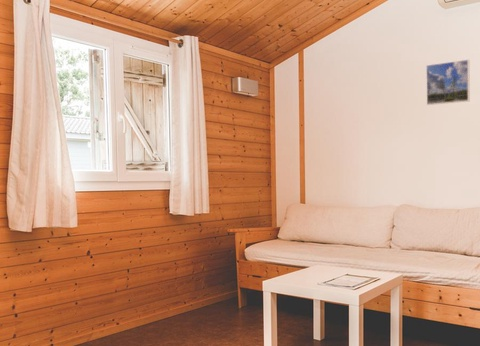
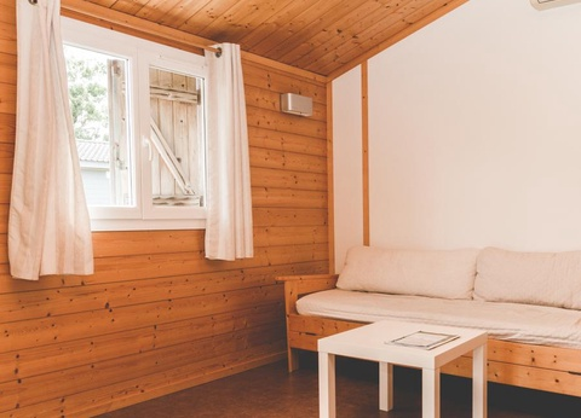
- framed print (447, 82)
